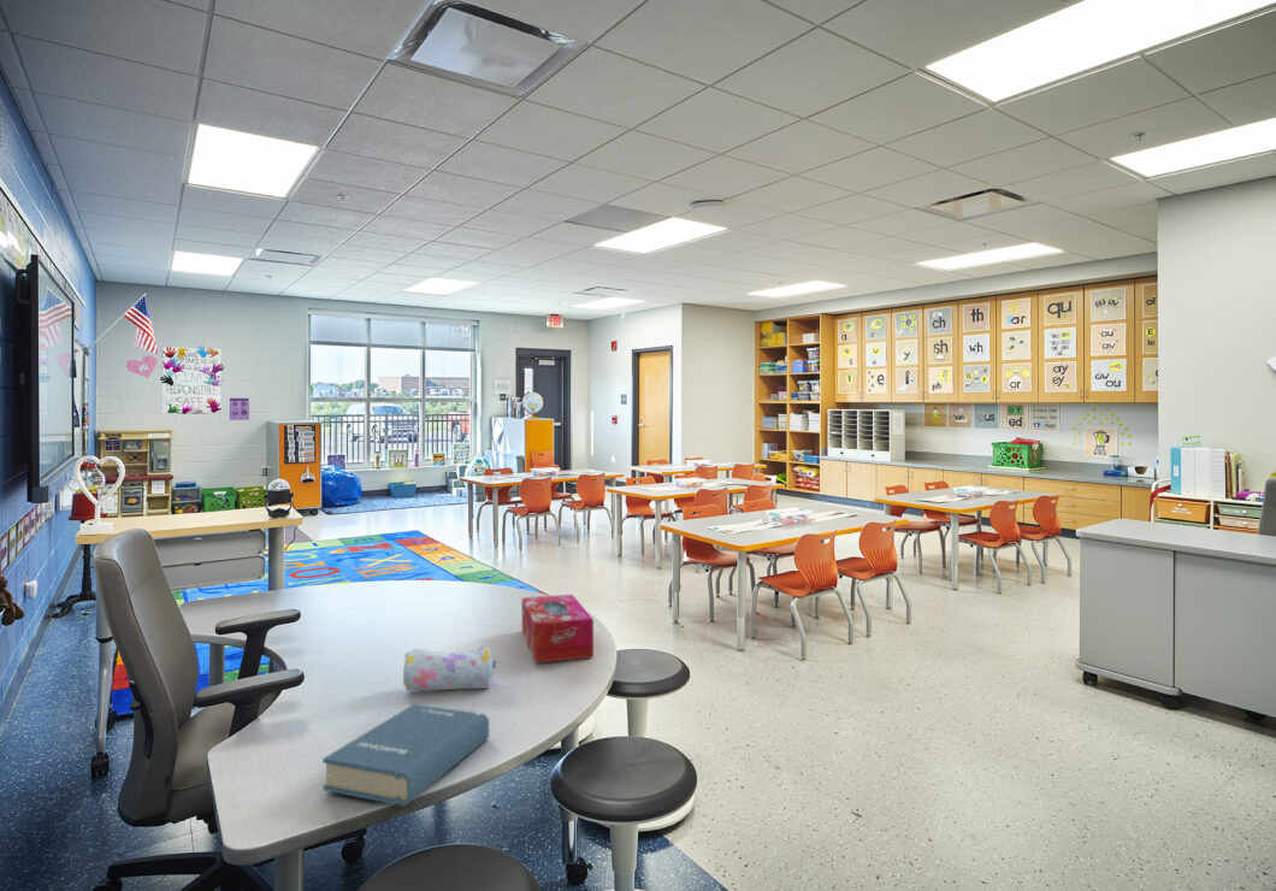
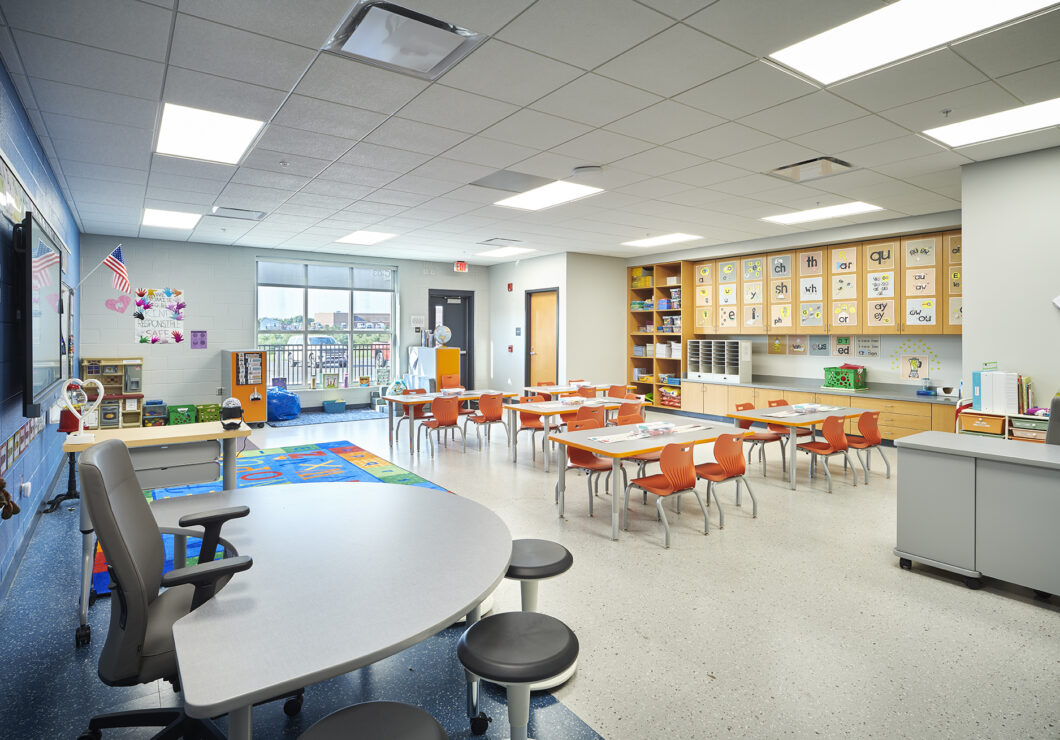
- hardback book (412, 749)
- tissue box (555, 625)
- pencil case (449, 668)
